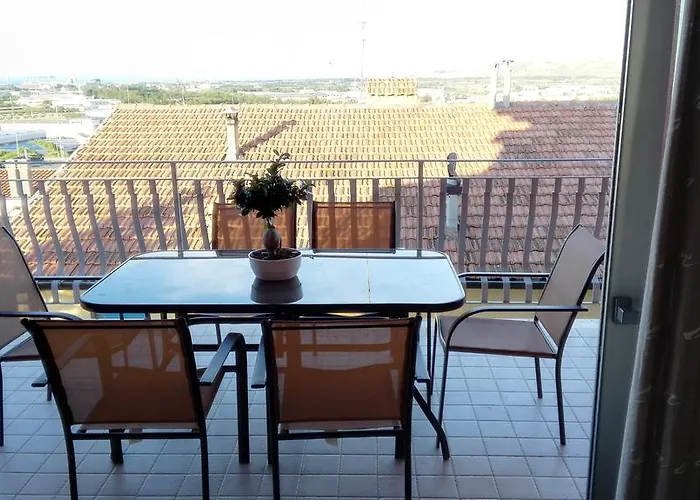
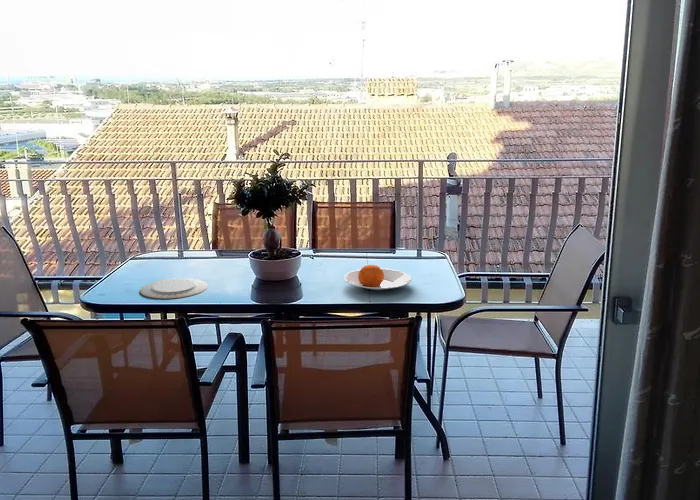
+ chinaware (174, 286)
+ plate (377, 275)
